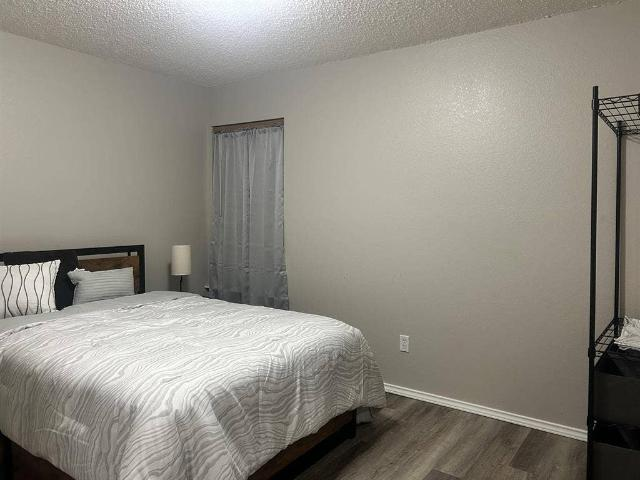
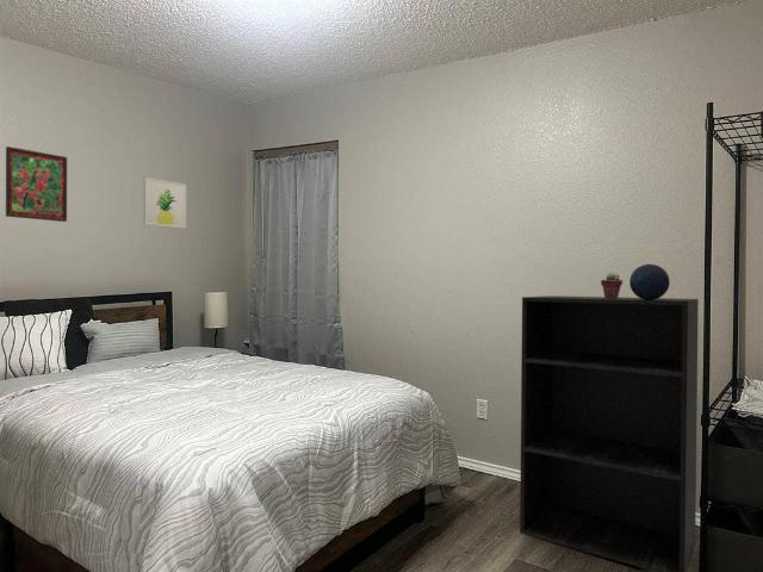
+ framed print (37, 185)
+ potted succulent (612, 284)
+ bookshelf (607, 417)
+ wall art (165, 203)
+ decorative orb (649, 281)
